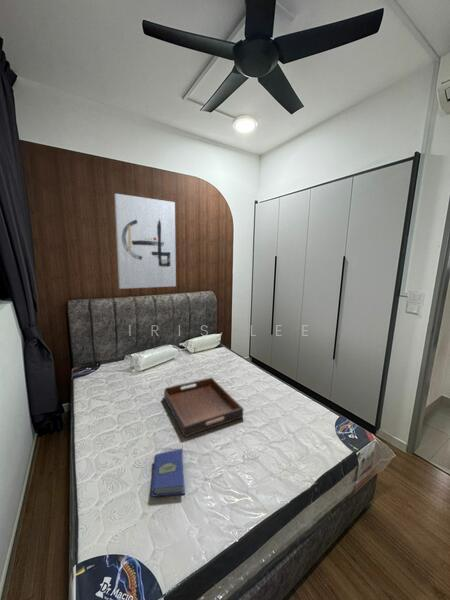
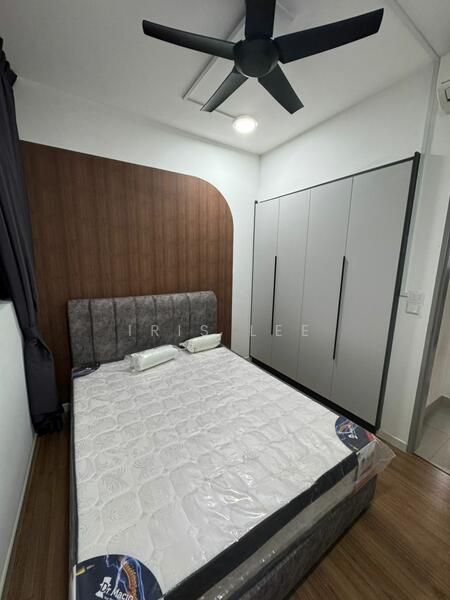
- hardcover book (168, 471)
- wall art (147, 244)
- serving tray (200, 402)
